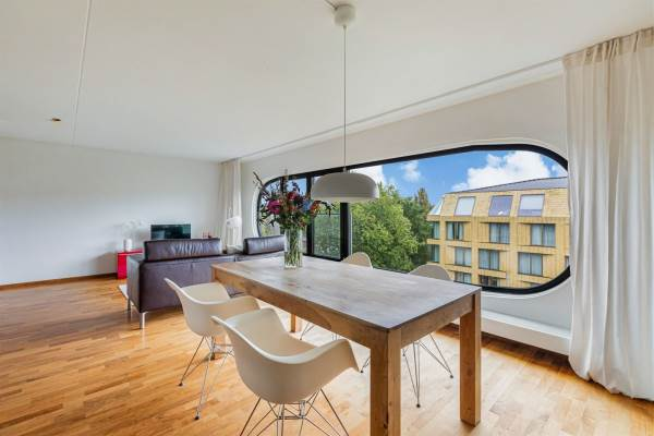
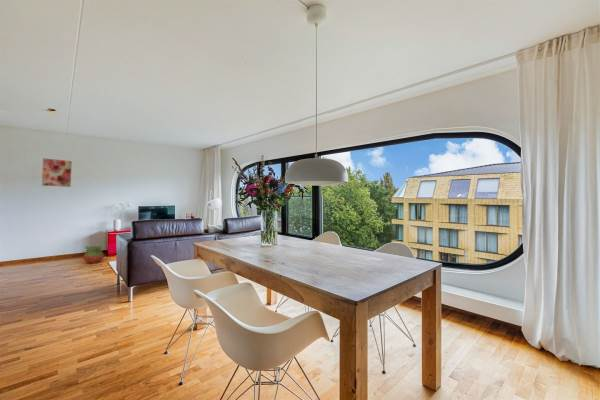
+ wall art (57, 173)
+ vase (93, 254)
